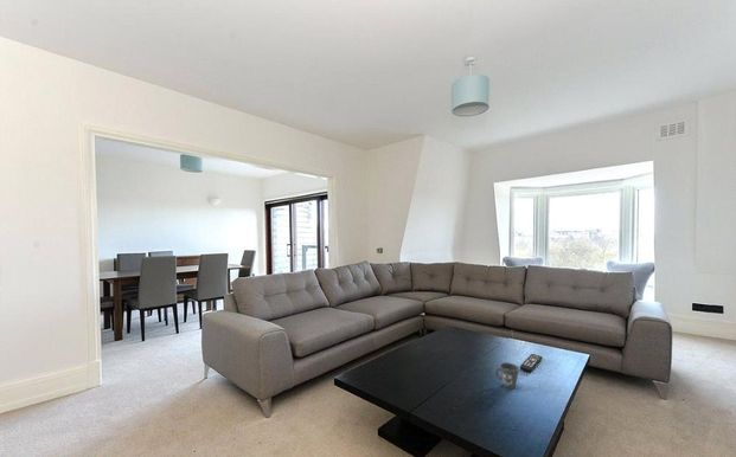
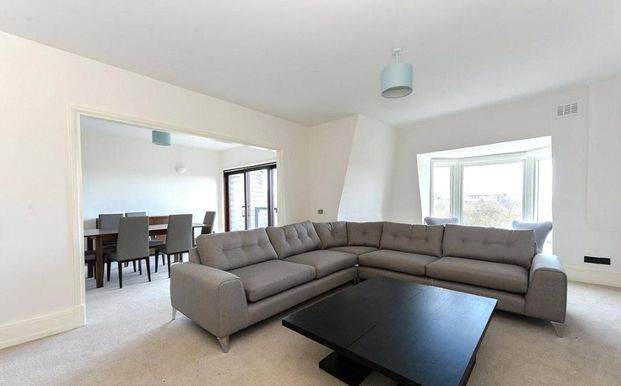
- mug (506, 375)
- remote control (531, 362)
